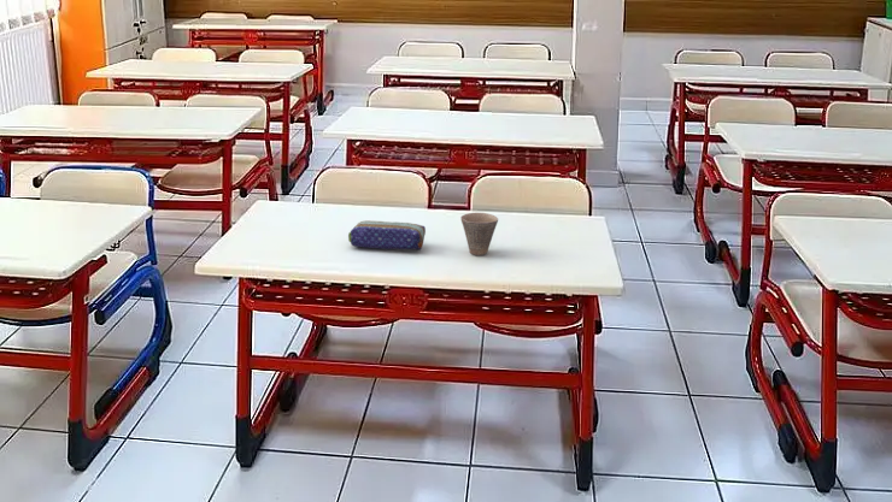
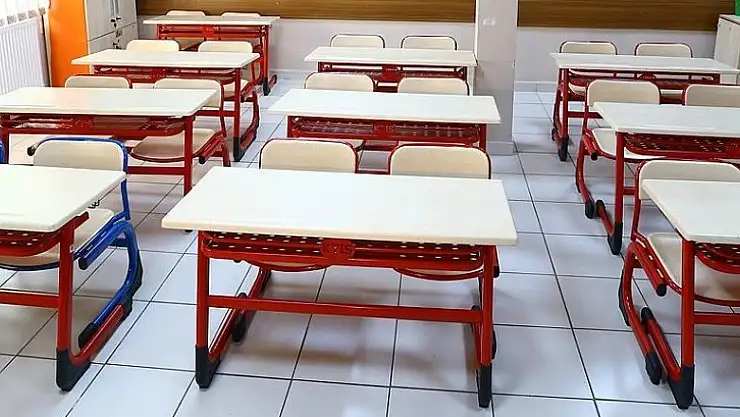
- pencil case (387, 235)
- cup (479, 235)
